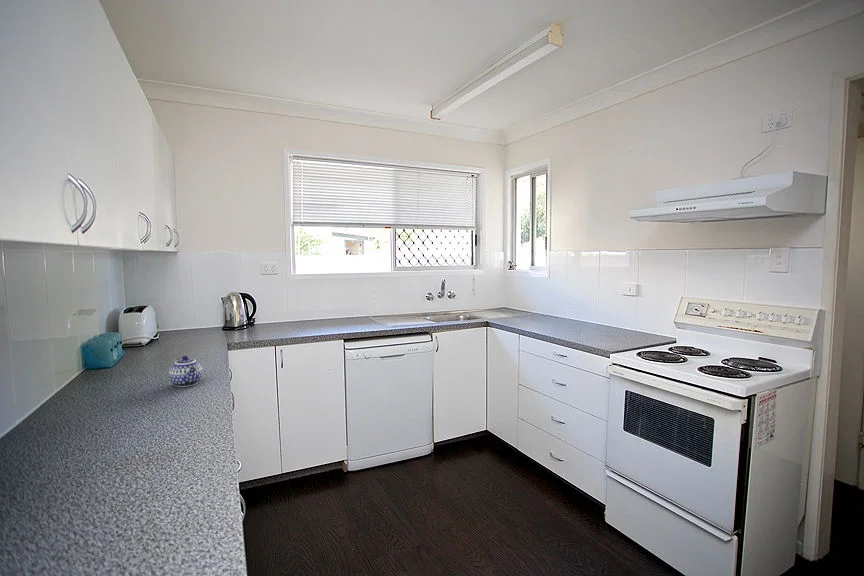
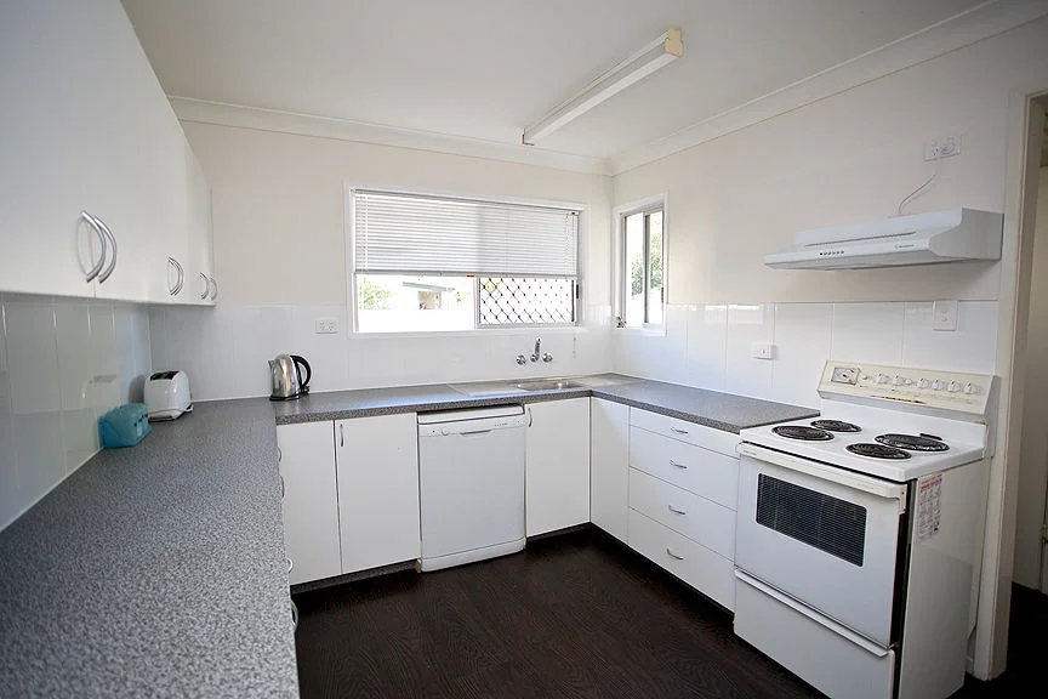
- teapot (185, 370)
